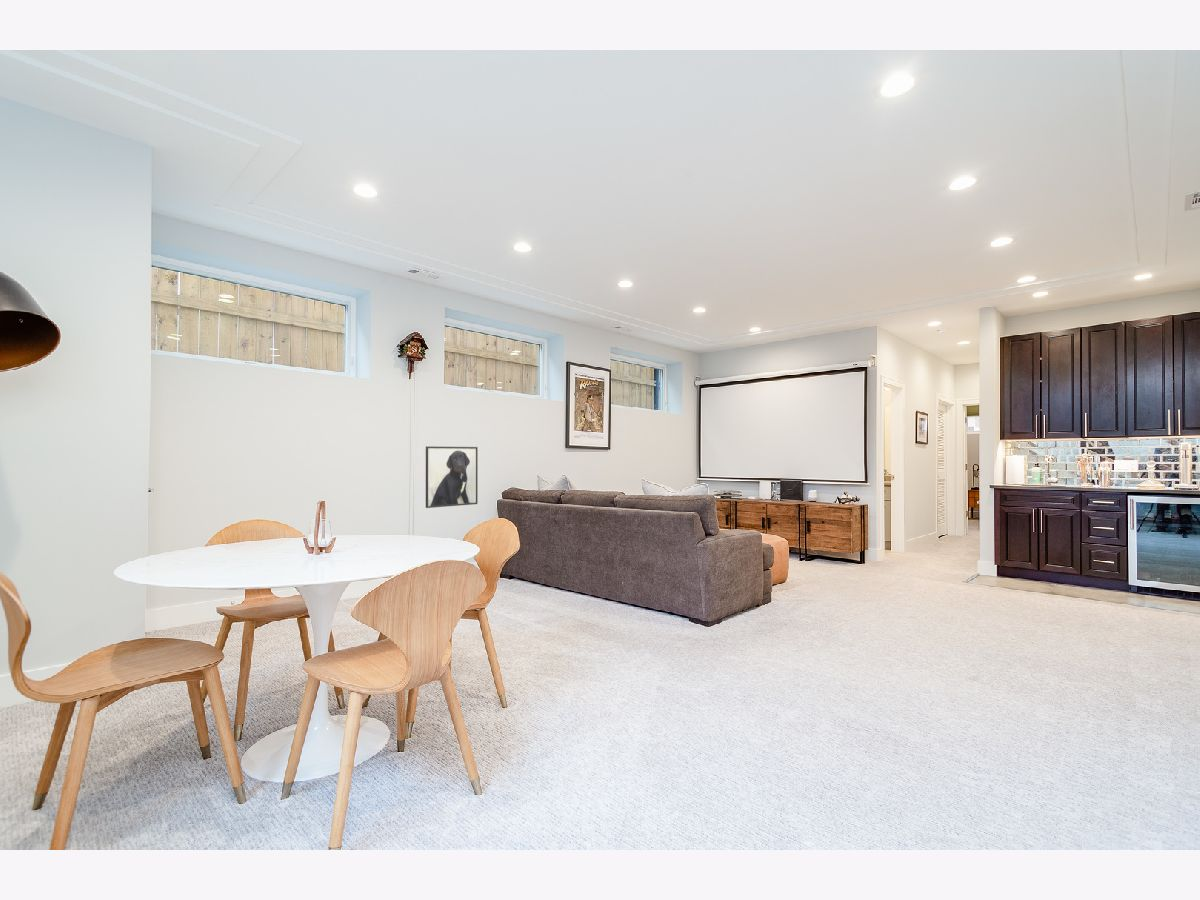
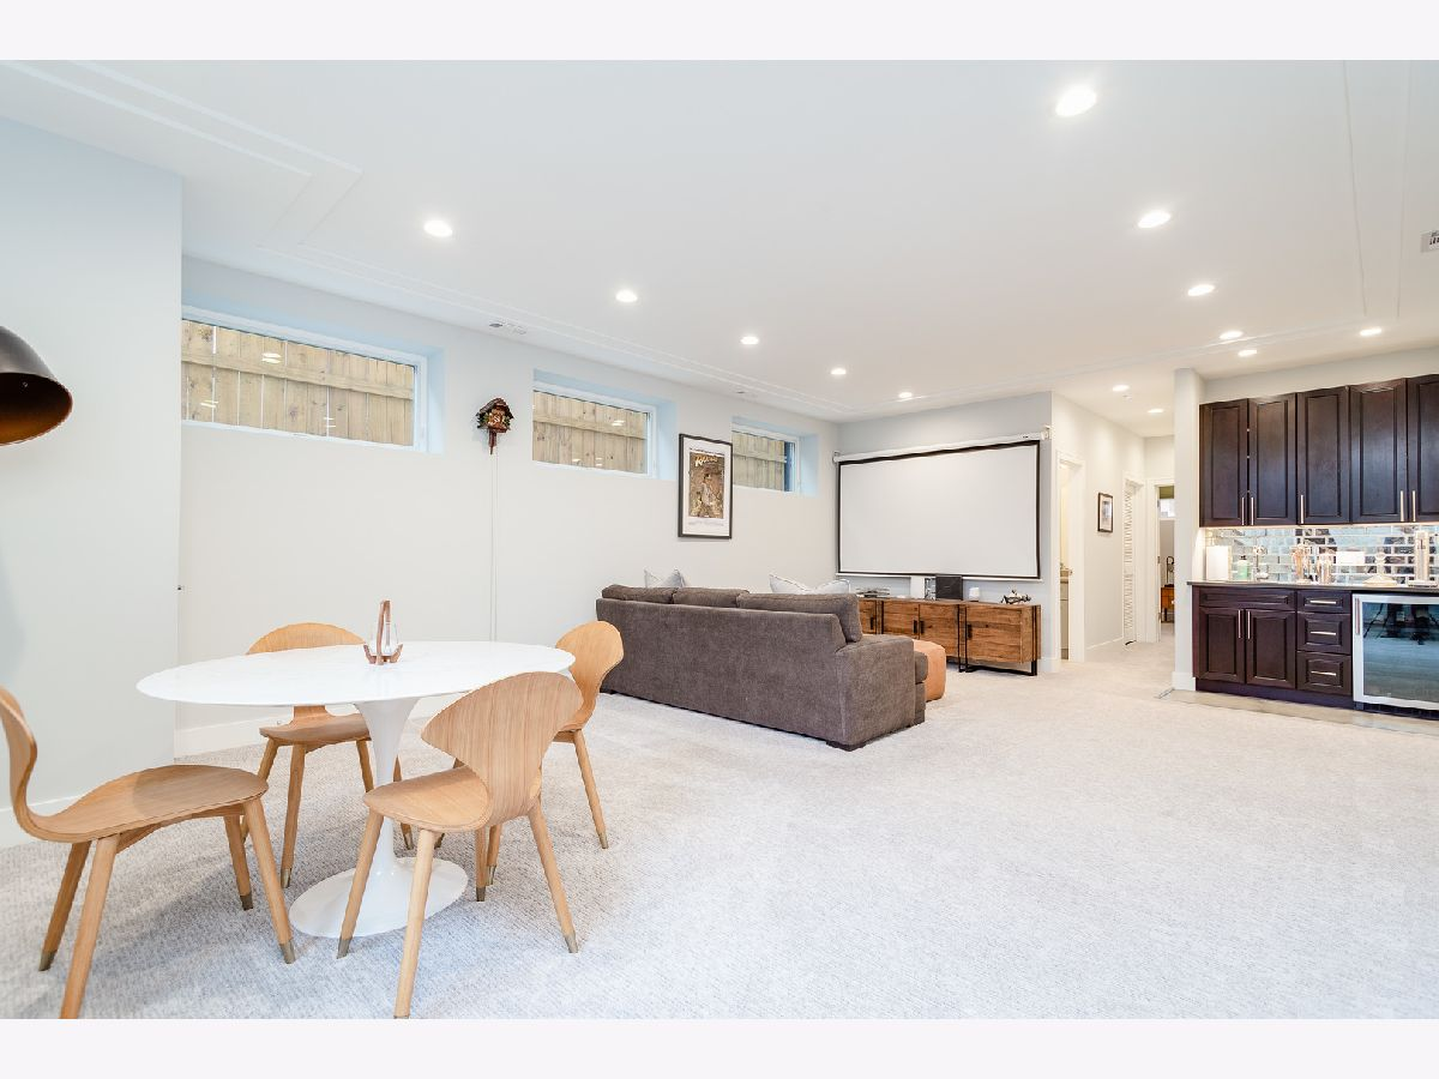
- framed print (452, 476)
